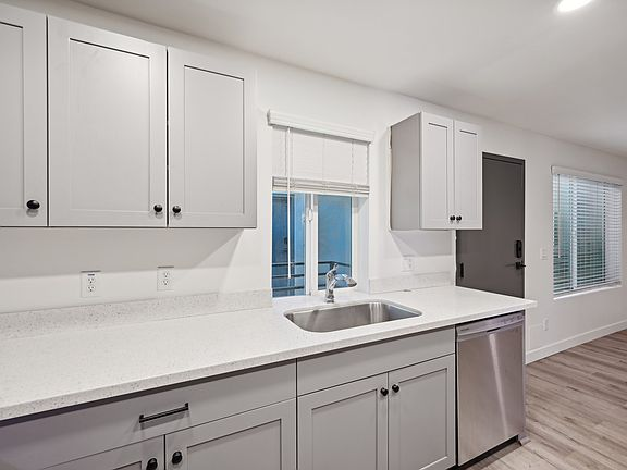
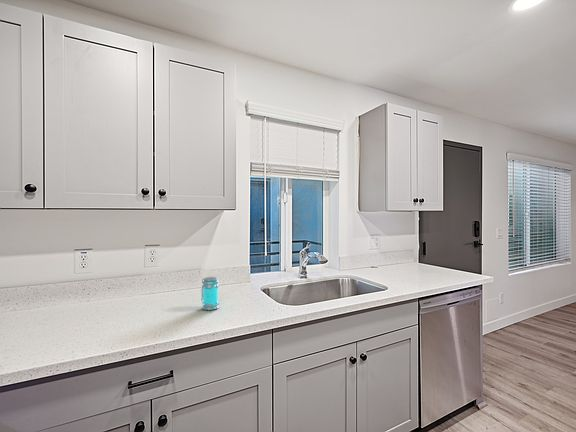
+ jar (210, 292)
